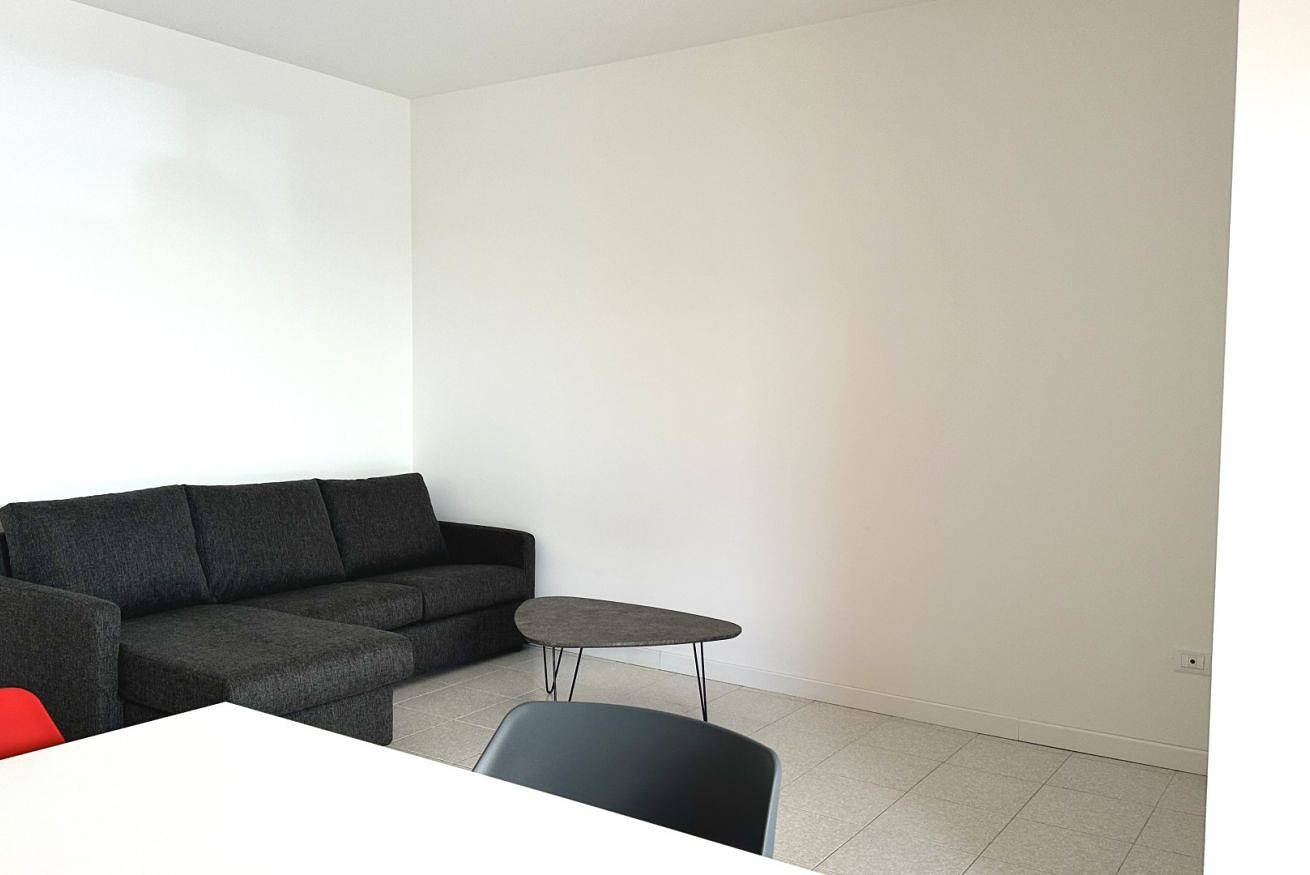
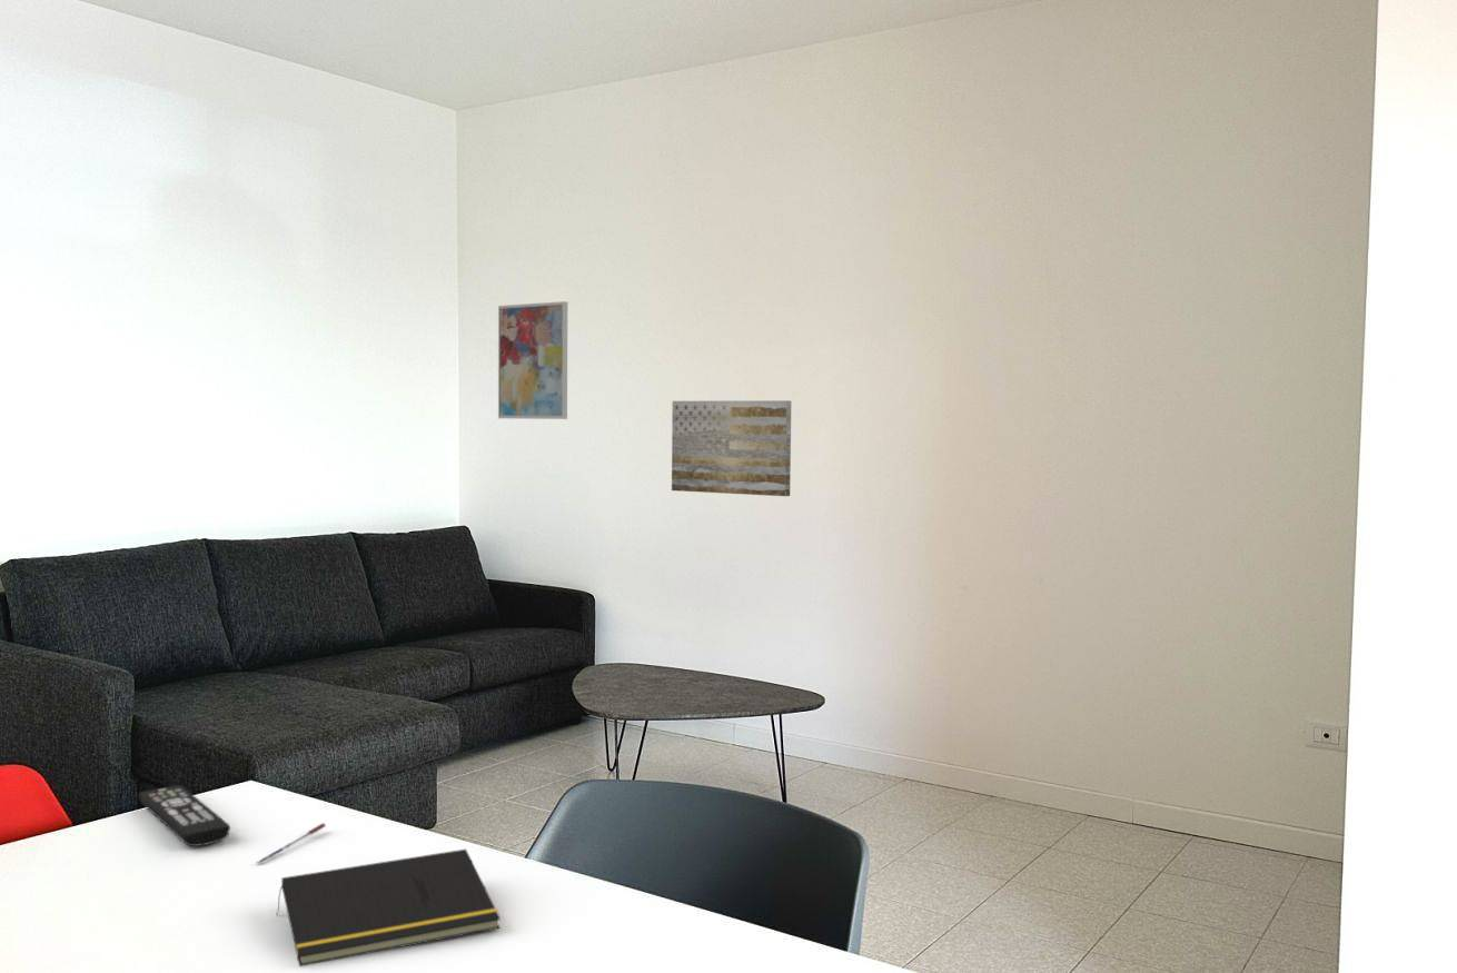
+ notepad (389, 902)
+ remote control (182, 814)
+ wall art (532, 361)
+ pen (291, 843)
+ wall art (728, 447)
